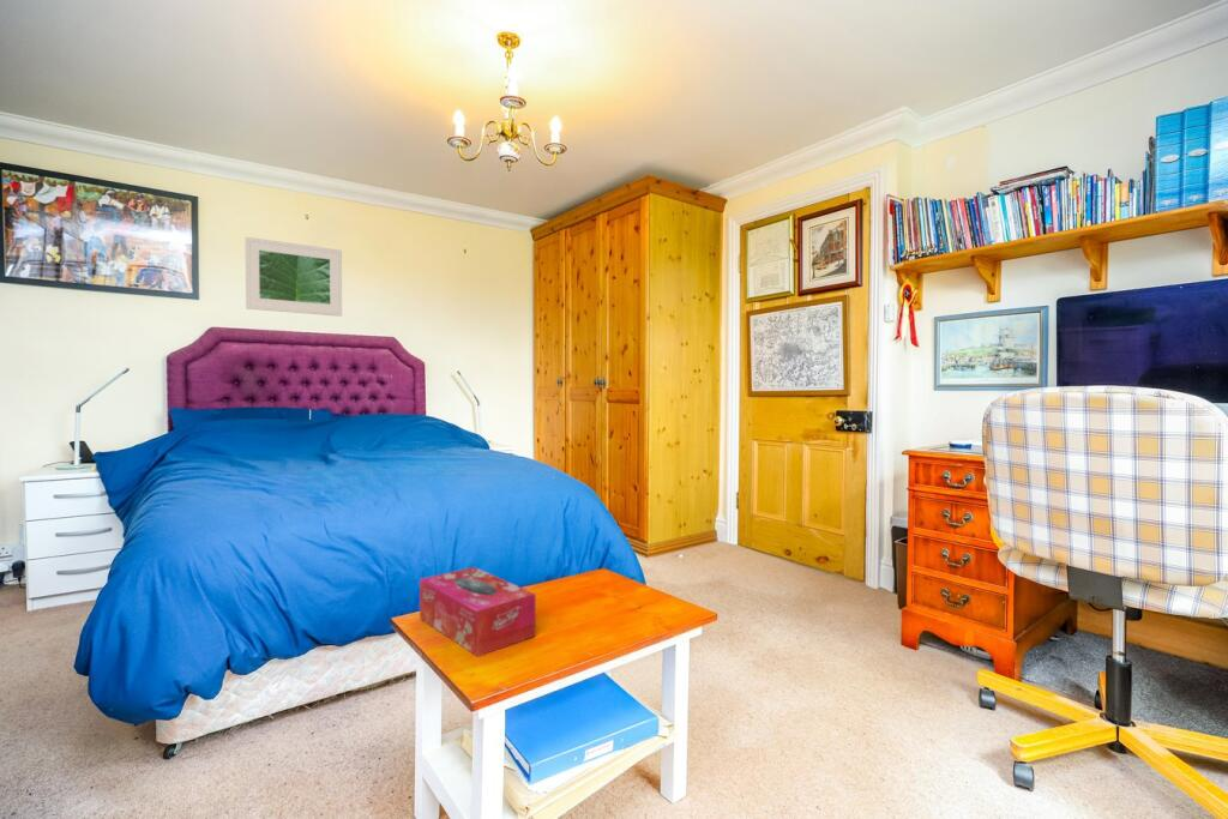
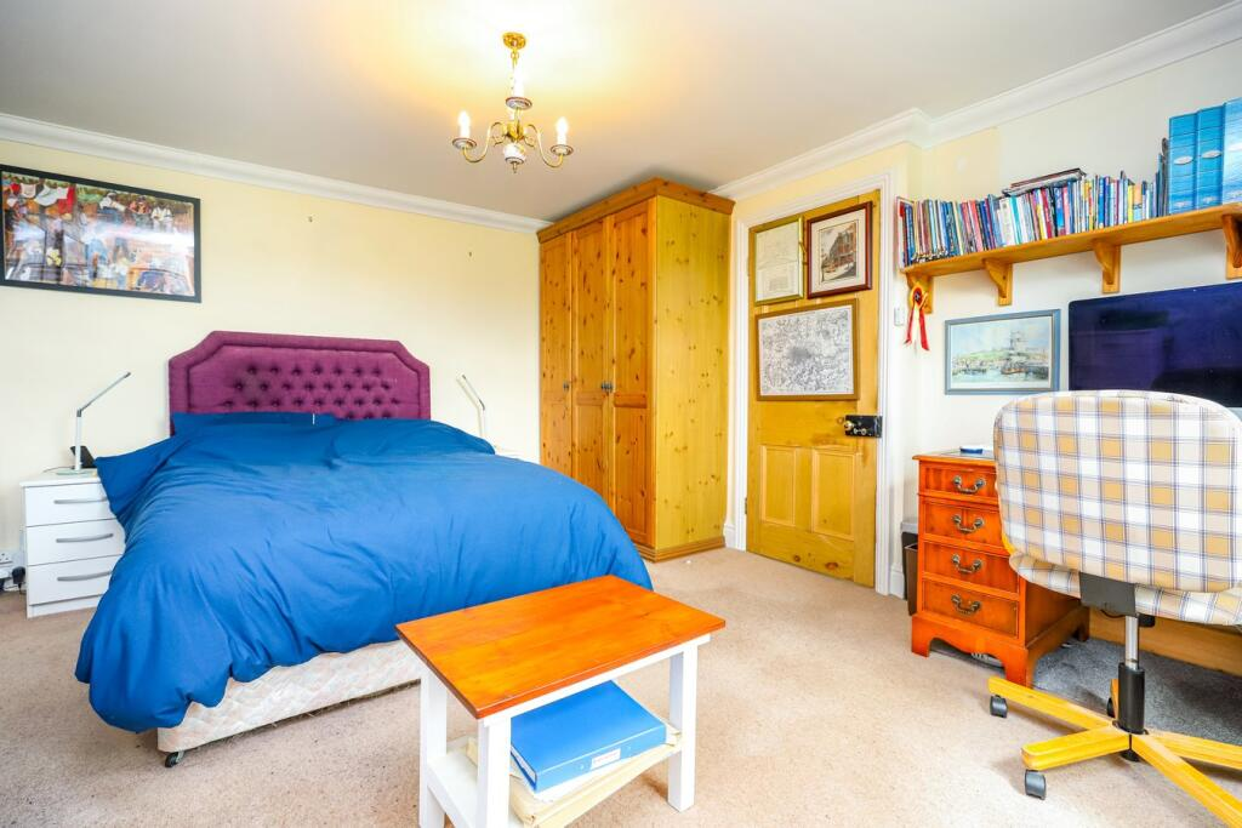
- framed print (295, 278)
- tissue box (475, 606)
